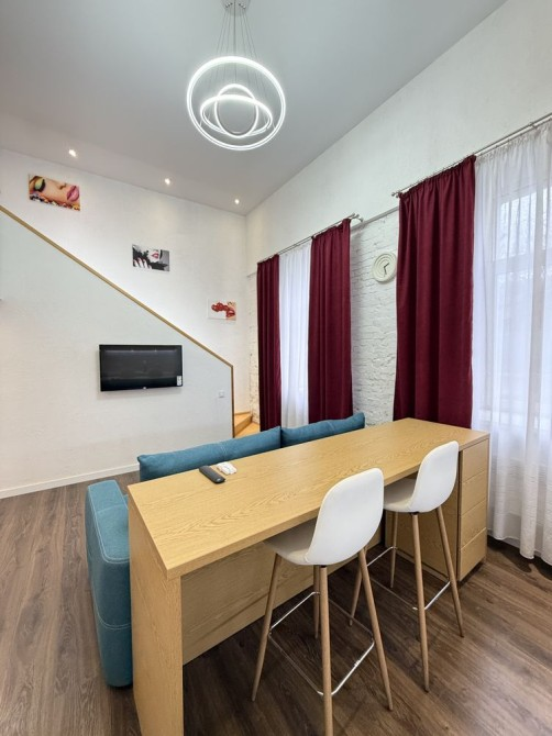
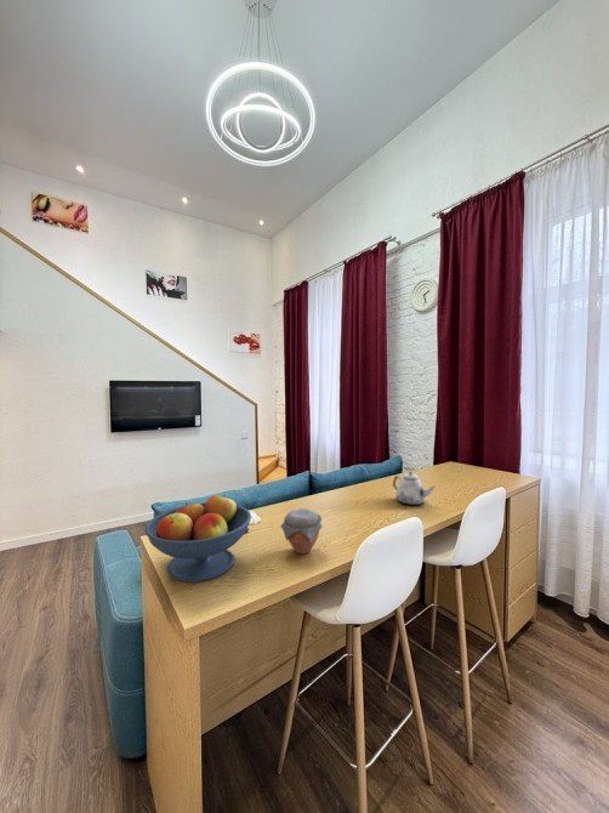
+ jar (302, 530)
+ fruit bowl (200, 534)
+ teapot (412, 487)
